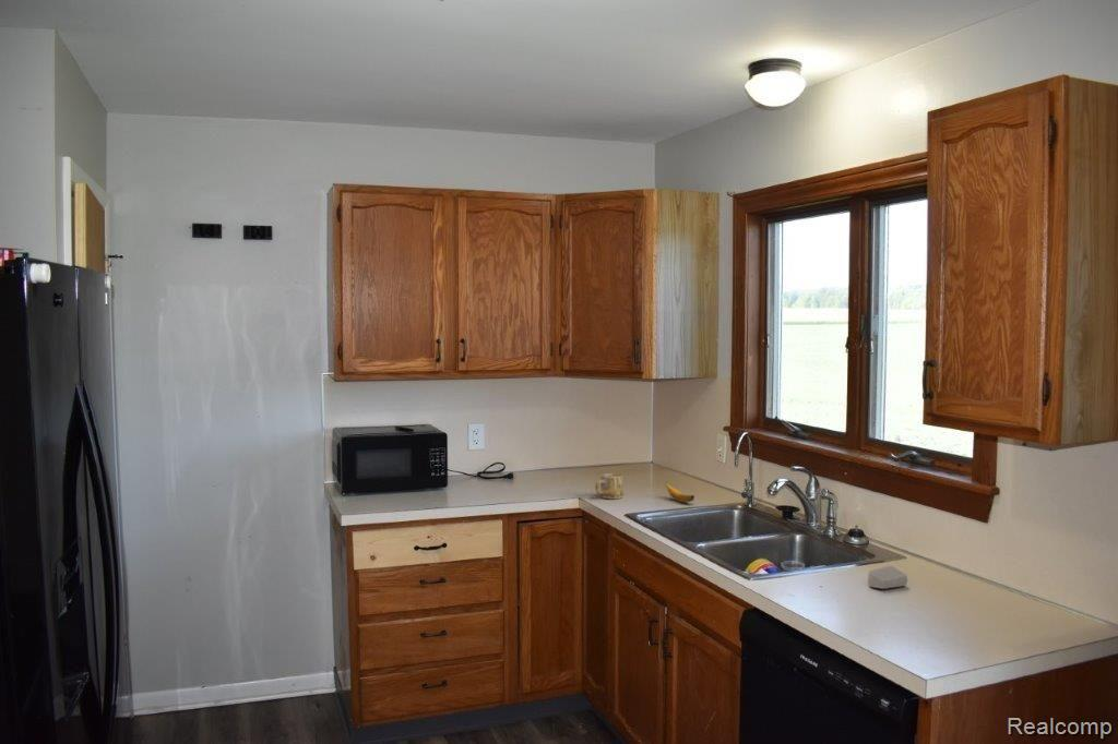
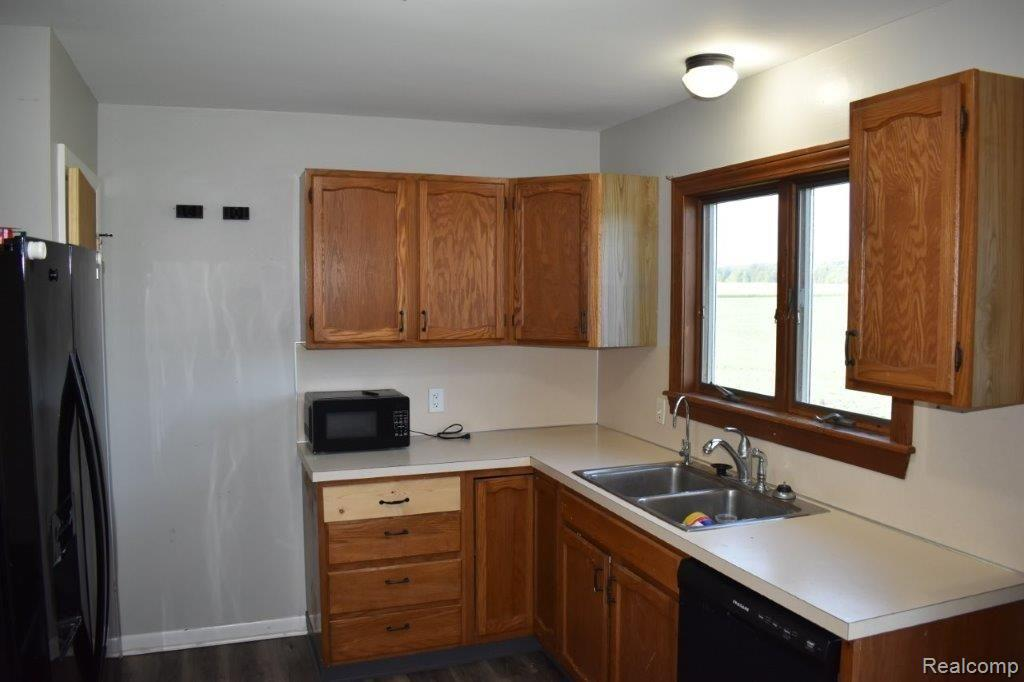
- banana (679, 493)
- soap bar (885, 577)
- mug (608, 487)
